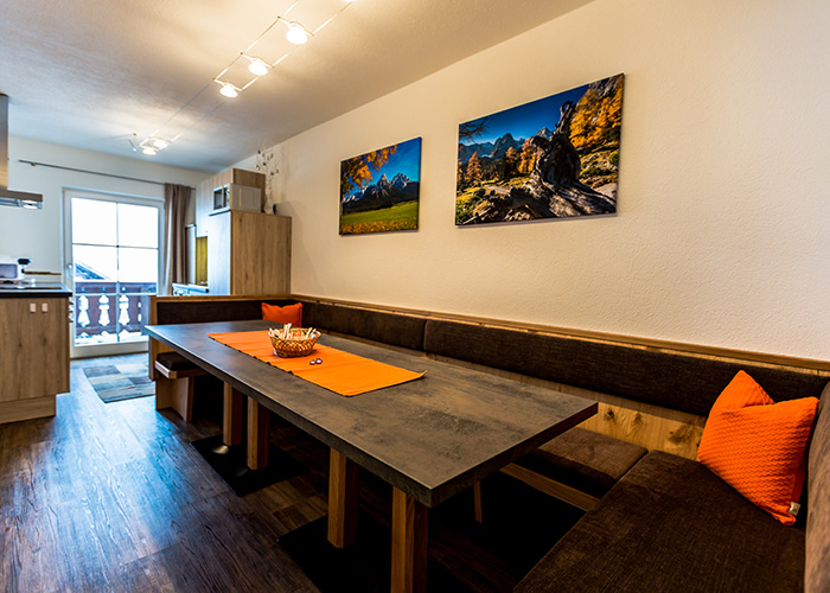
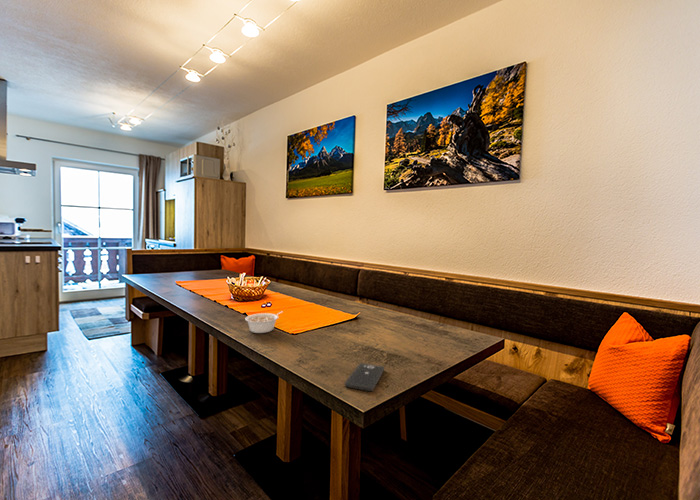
+ legume (262, 322)
+ smartphone (365, 375)
